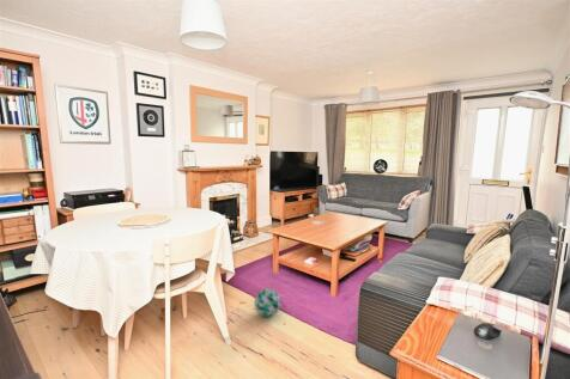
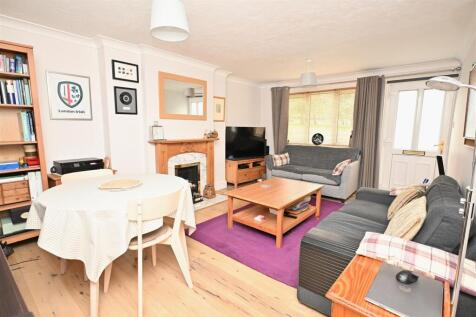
- decorative ball (267, 301)
